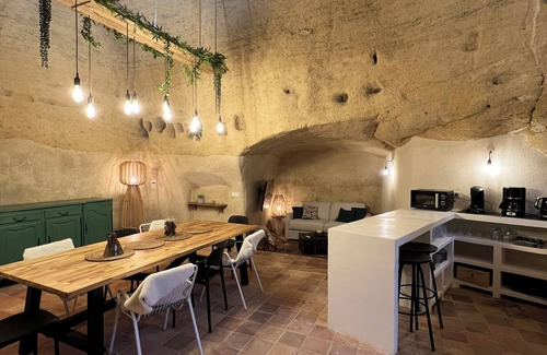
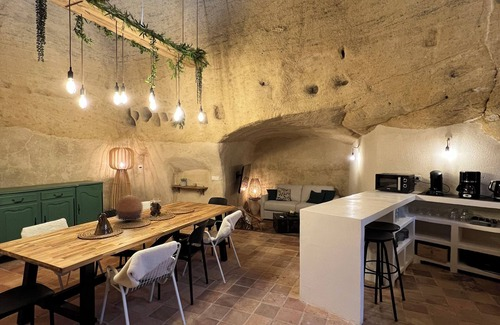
+ decorative bowl (129, 208)
